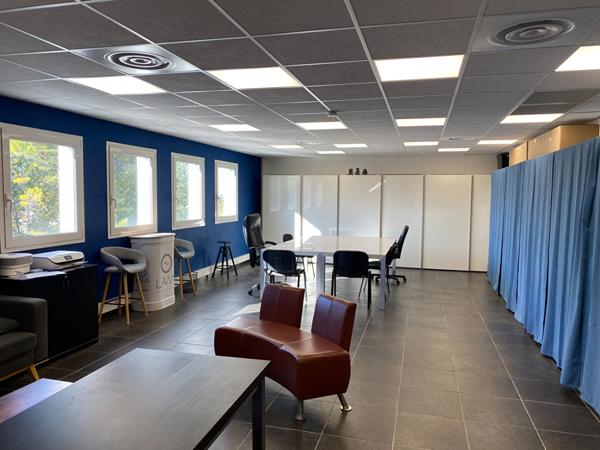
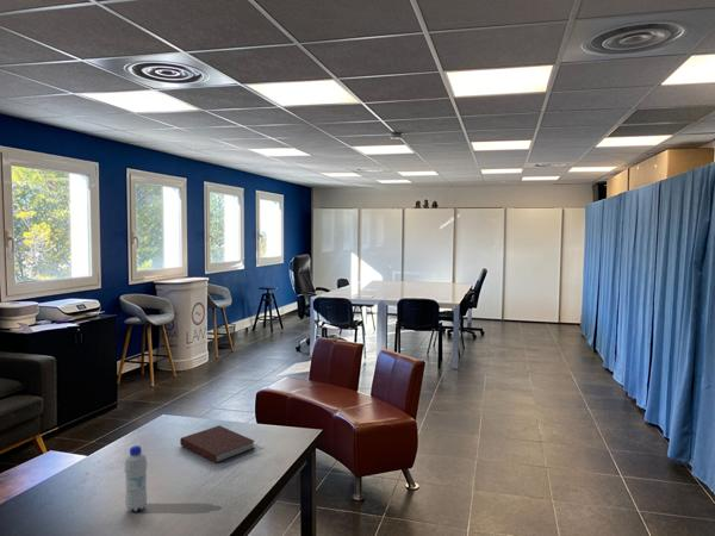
+ bottle (136, 476)
+ notebook (217, 443)
